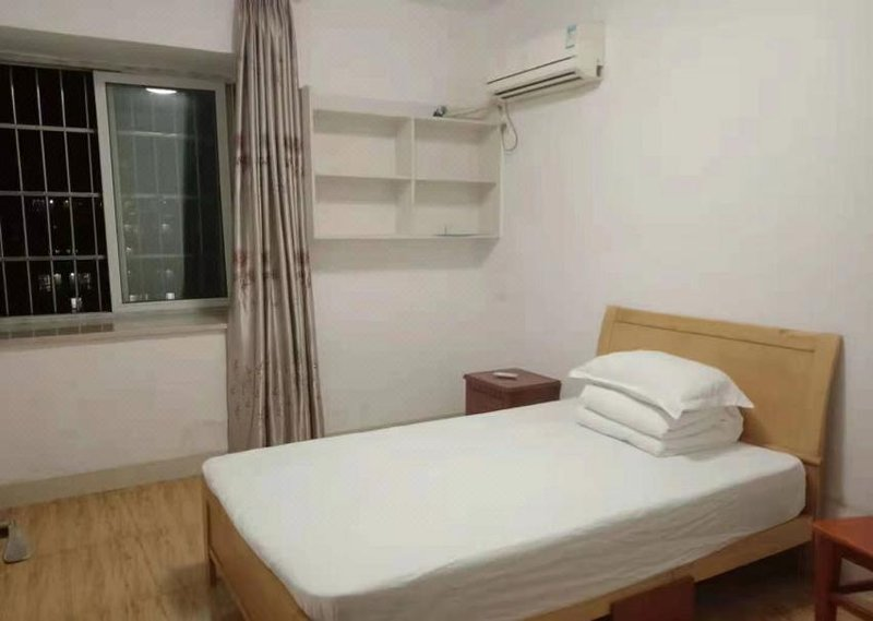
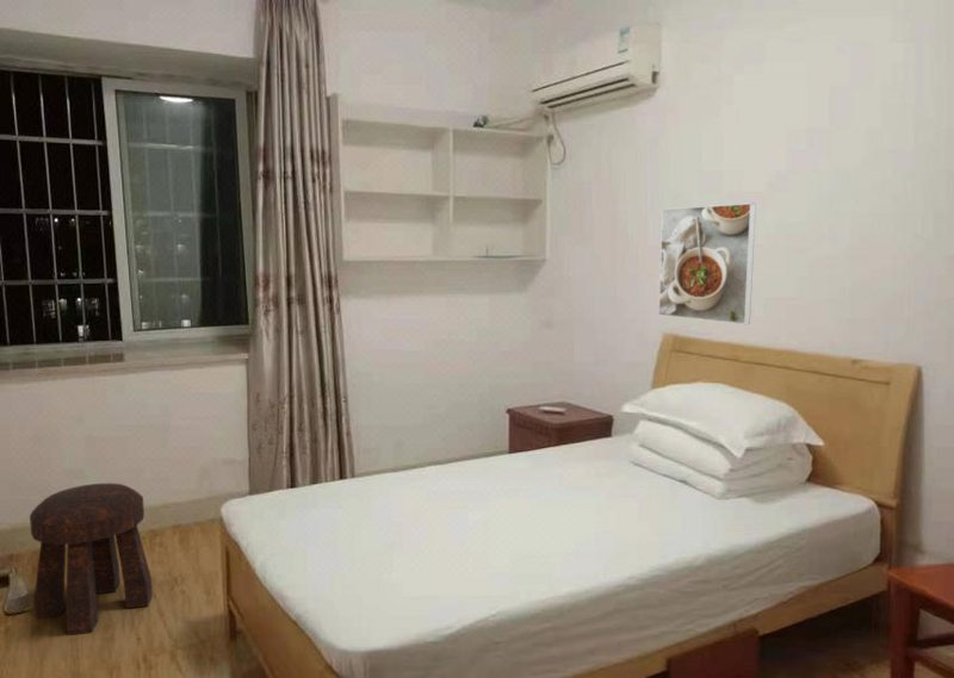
+ stool (91, 551)
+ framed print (702, 263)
